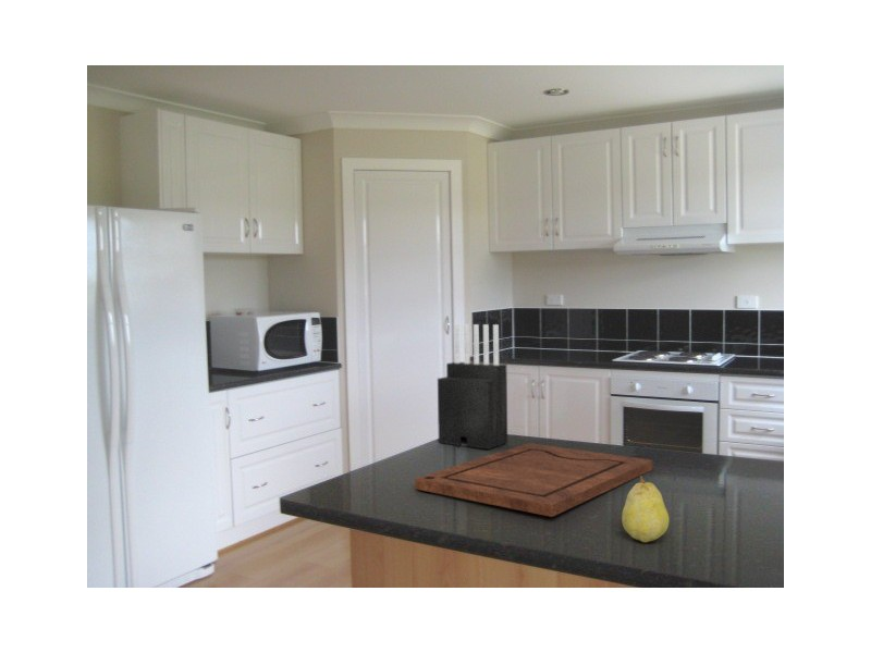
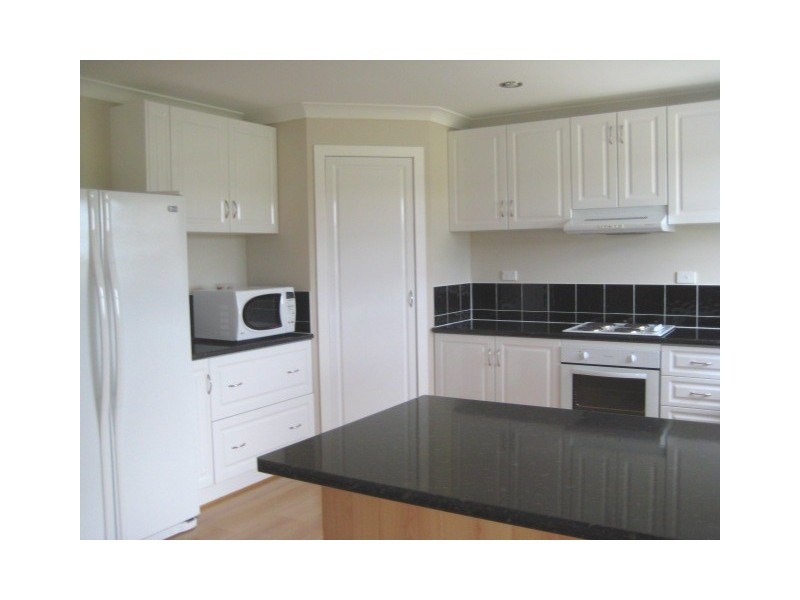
- knife block (469, 384)
- fruit (646, 508)
- cutting board (538, 473)
